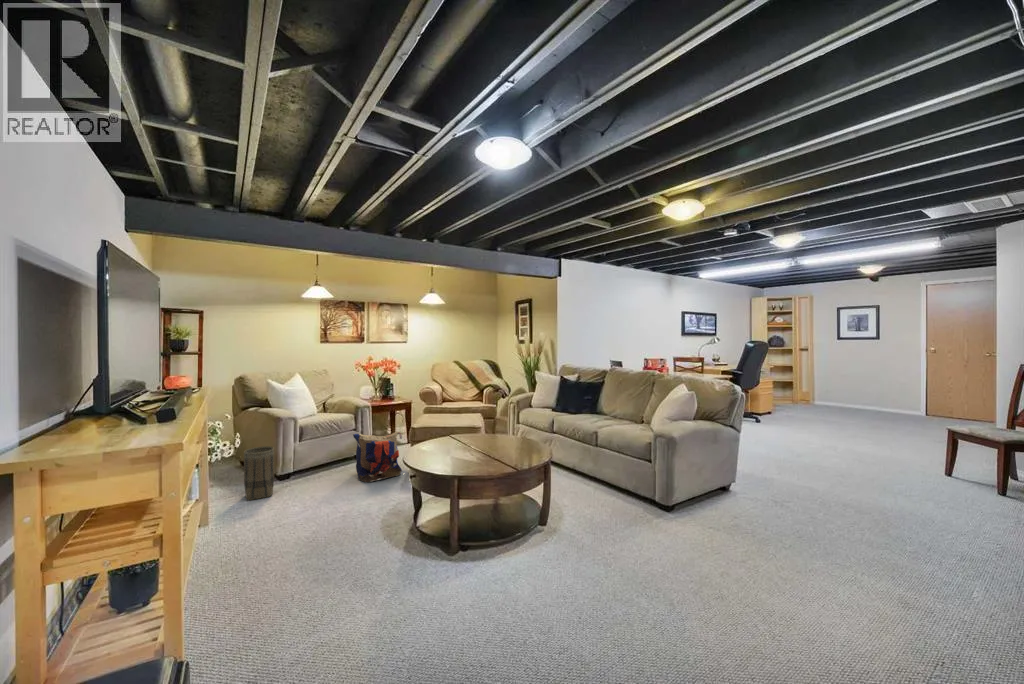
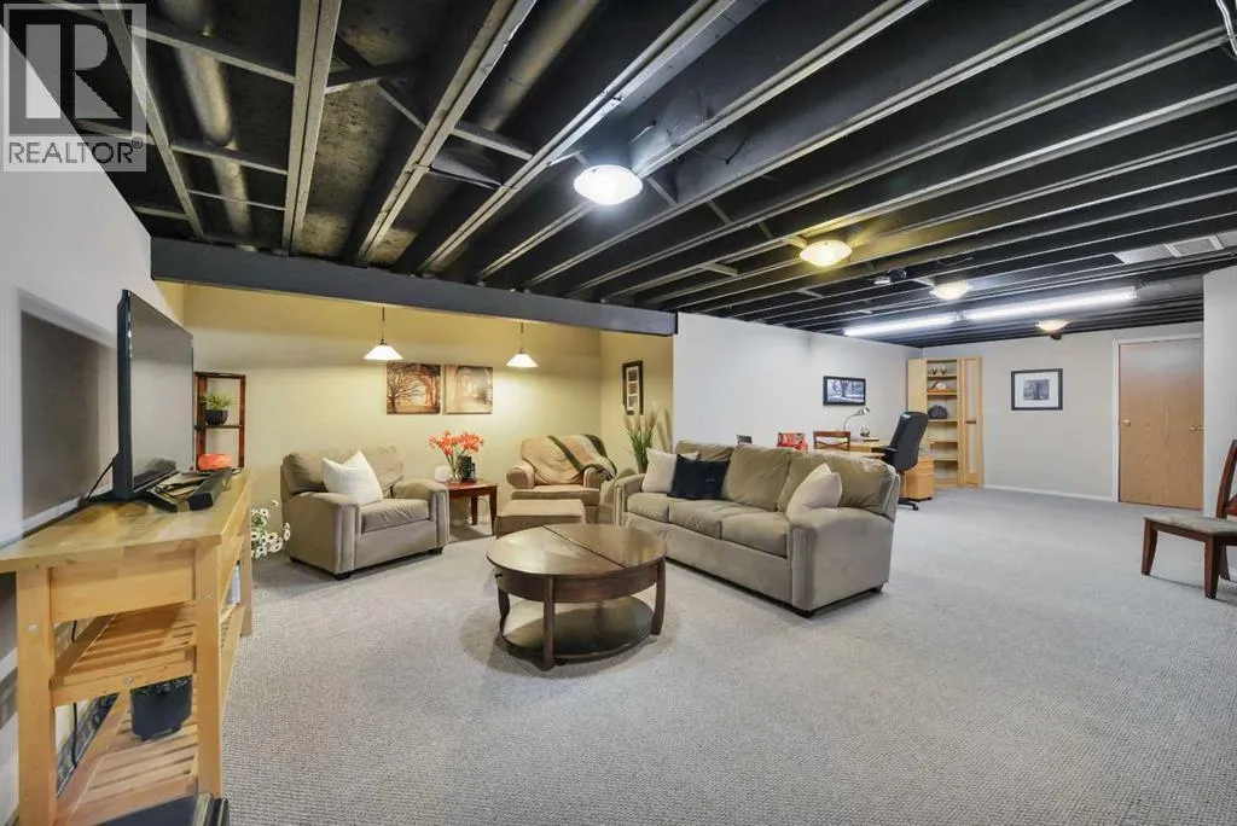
- basket (259, 472)
- backpack (379, 453)
